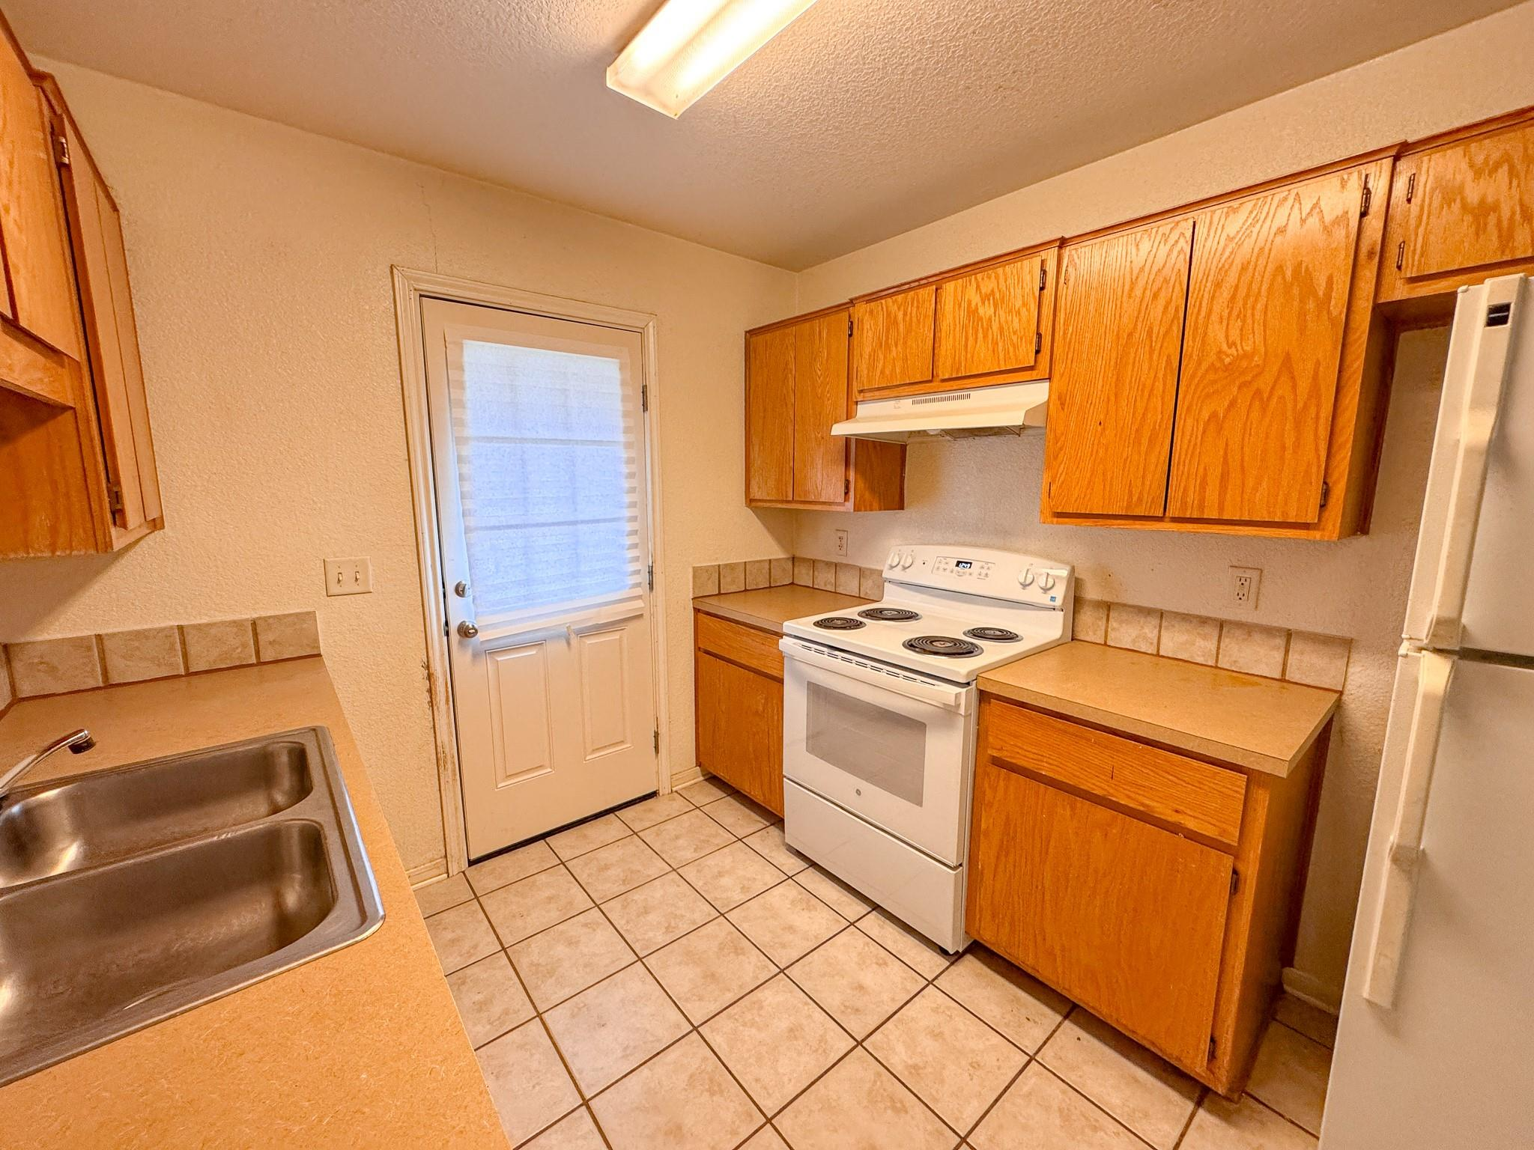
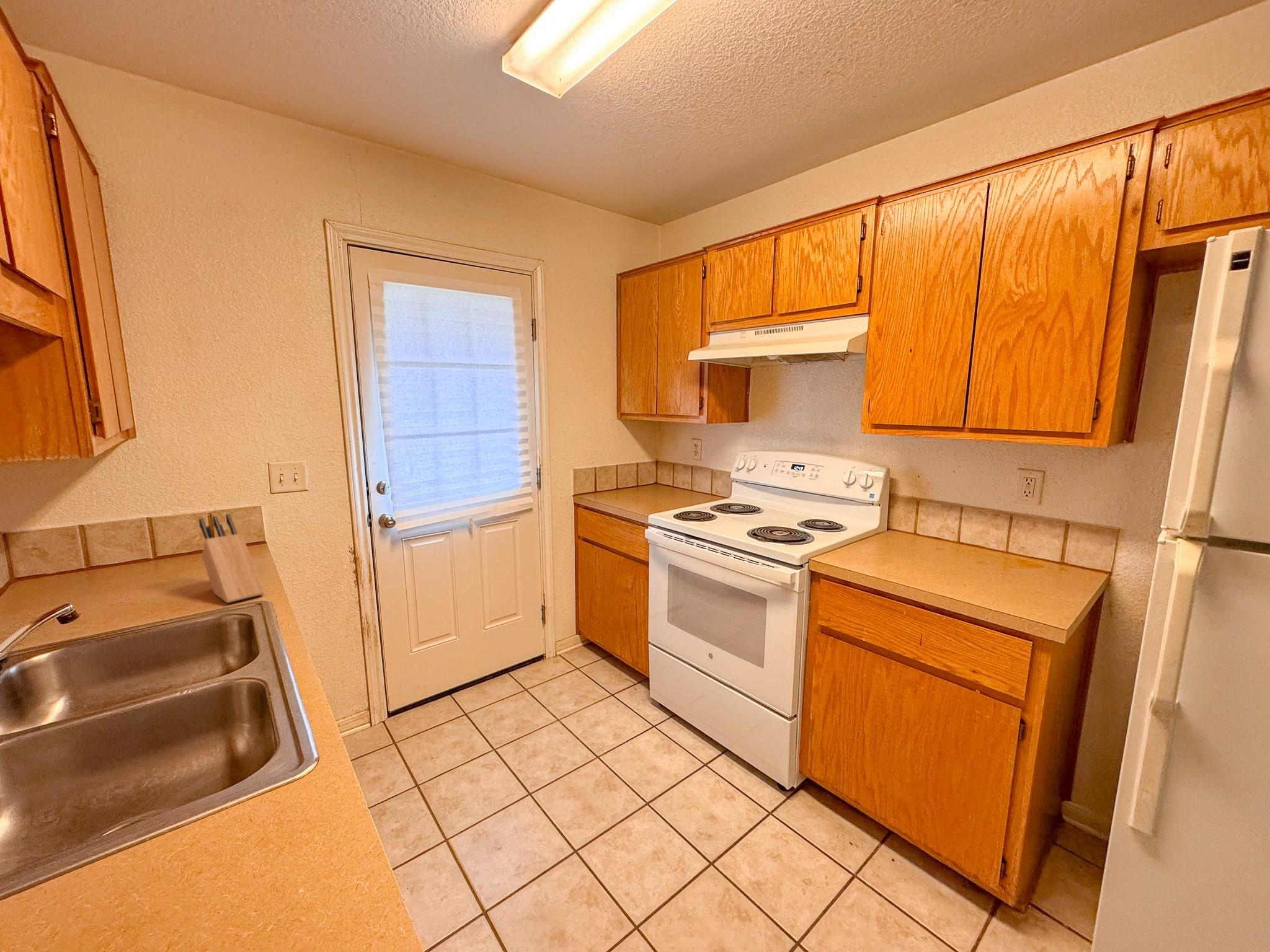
+ knife block (229, 555)
